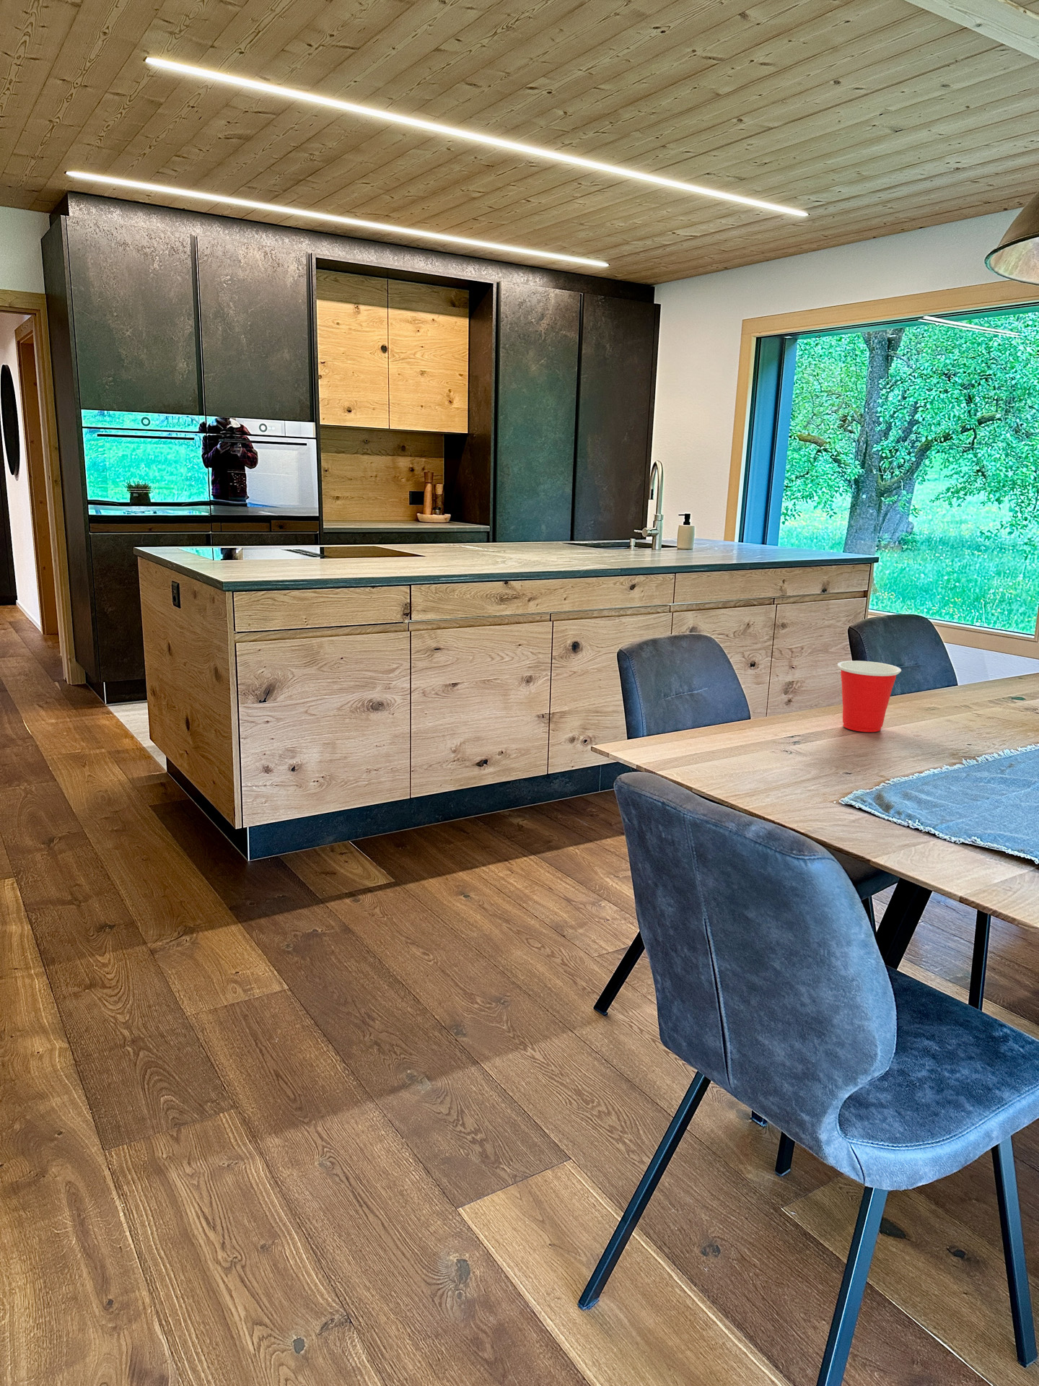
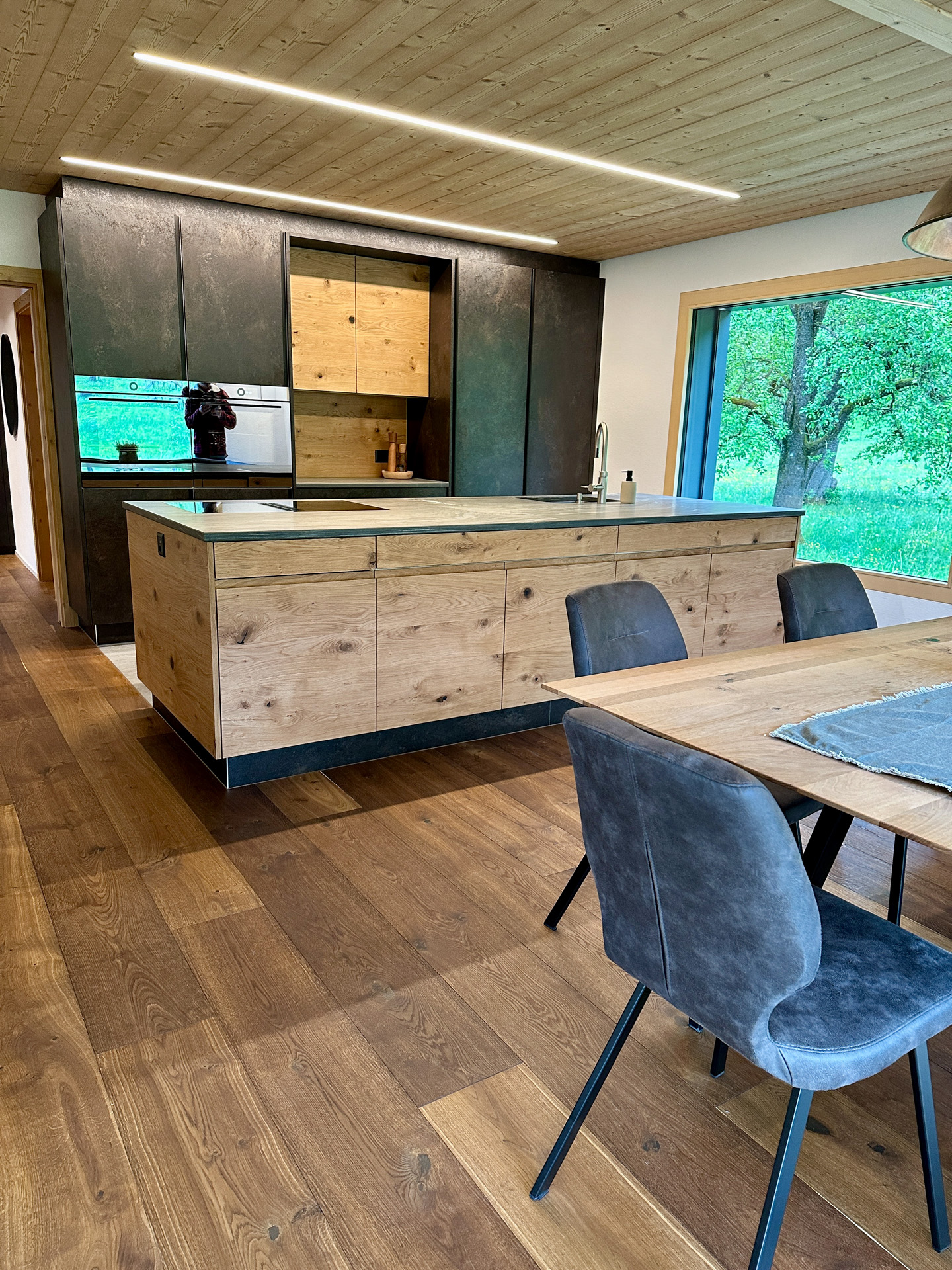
- cup (865, 696)
